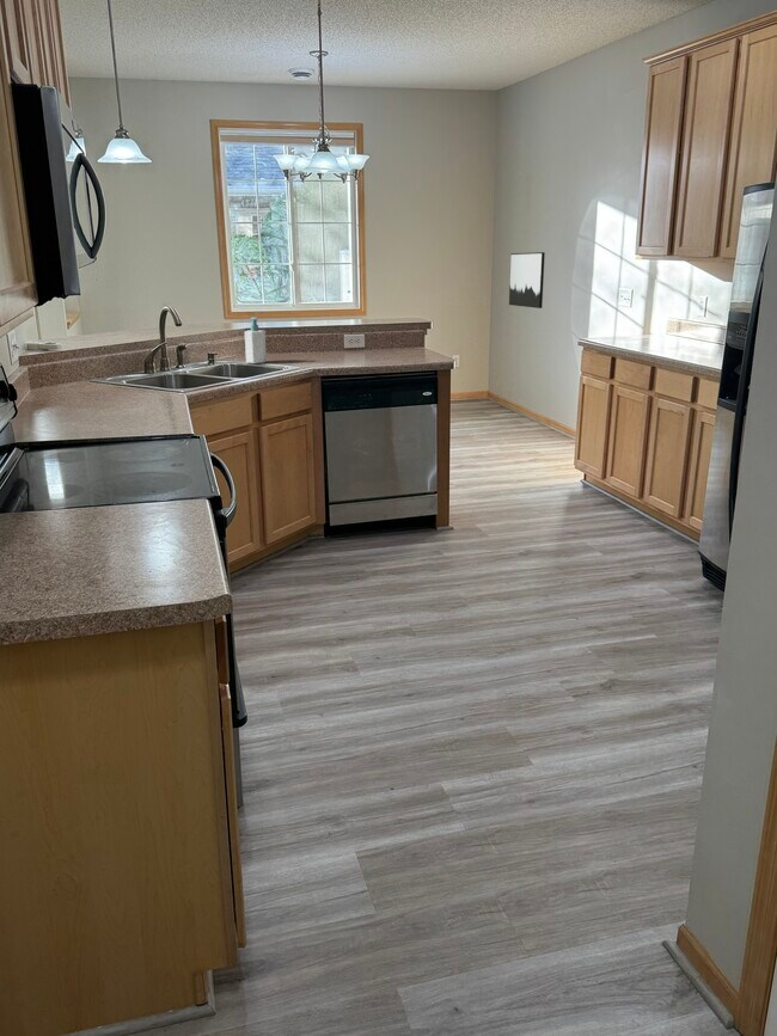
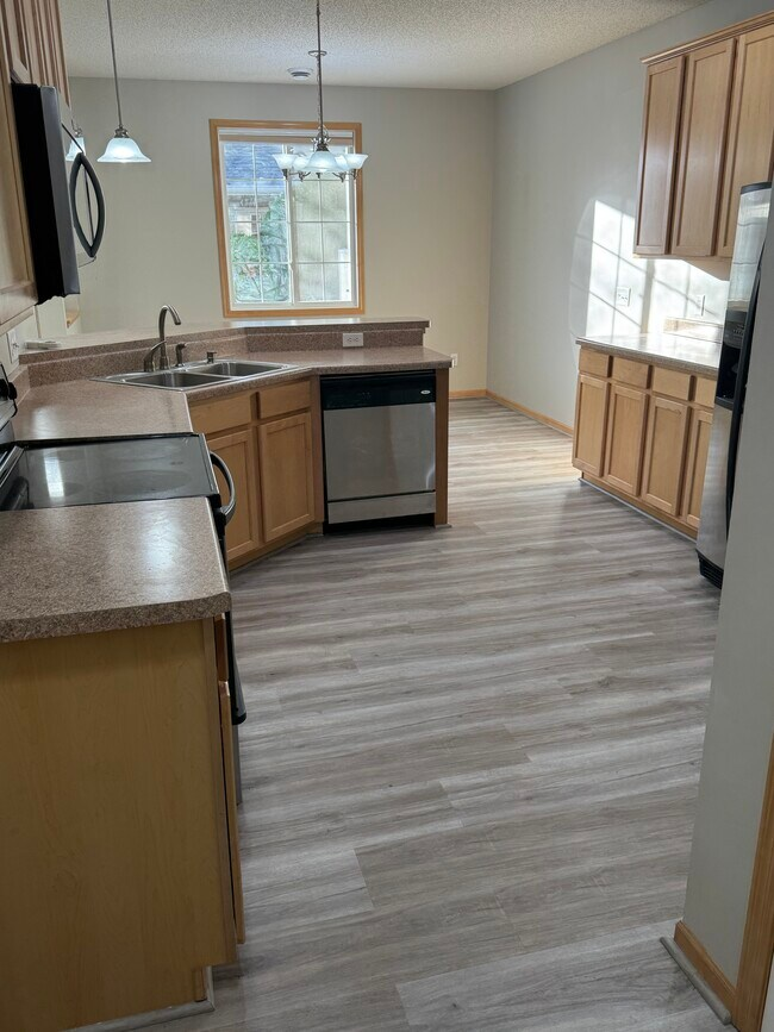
- soap bottle (255, 339)
- wall art (525, 280)
